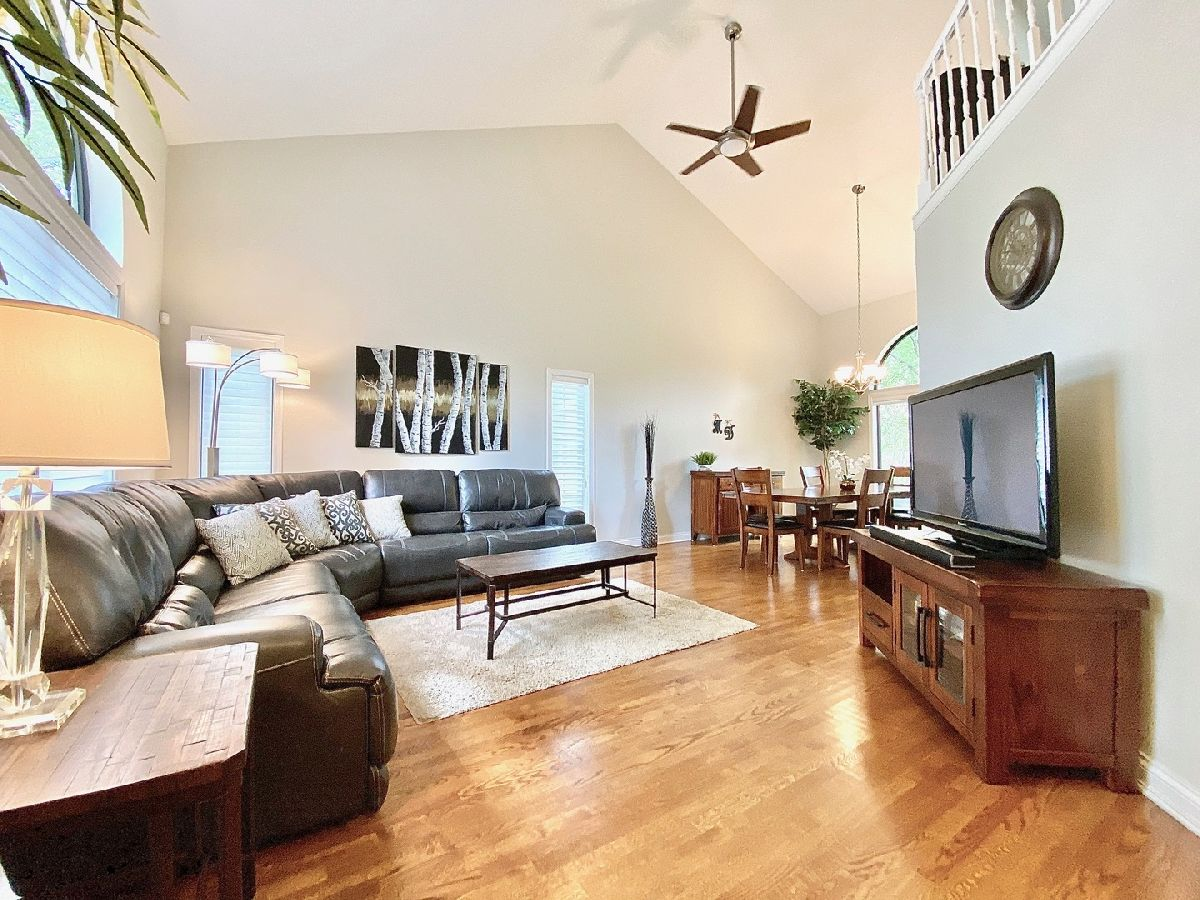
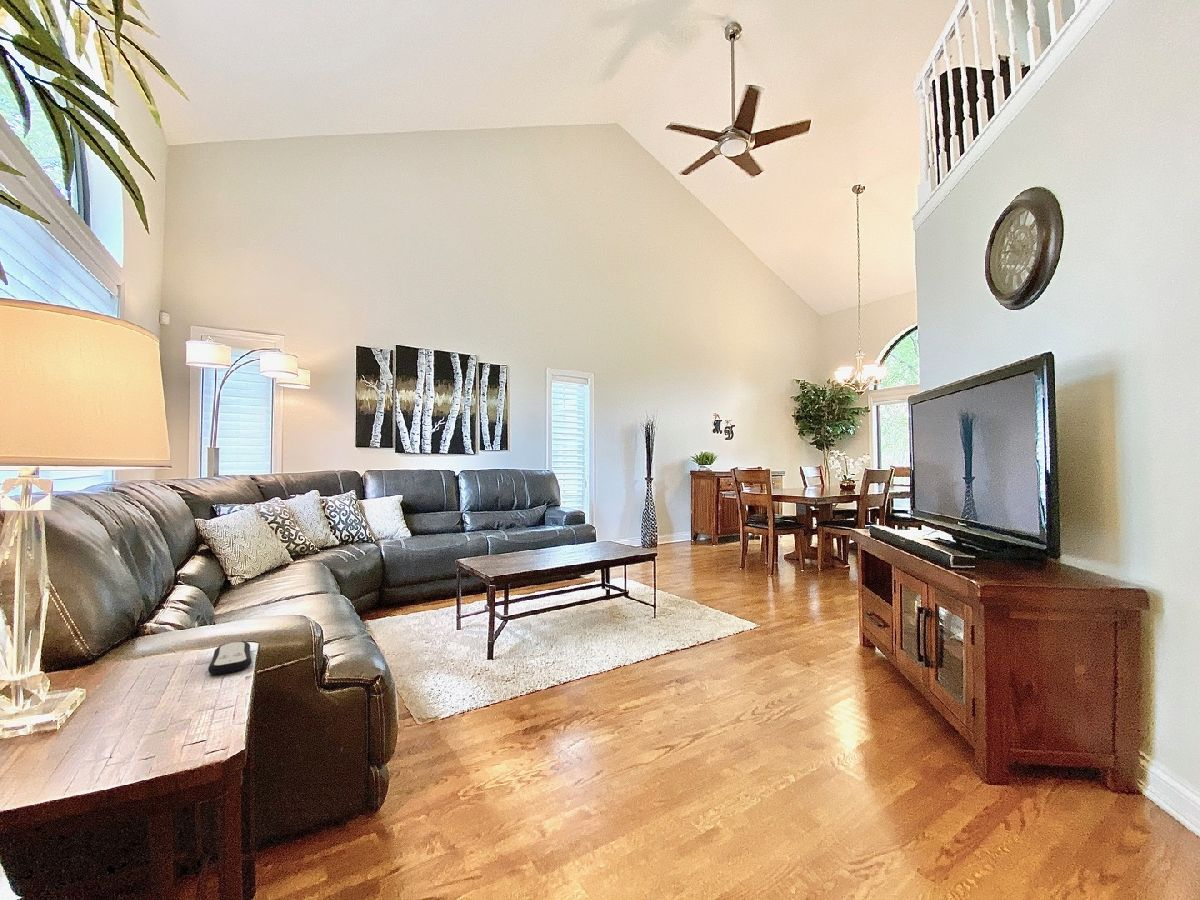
+ remote control (231, 656)
